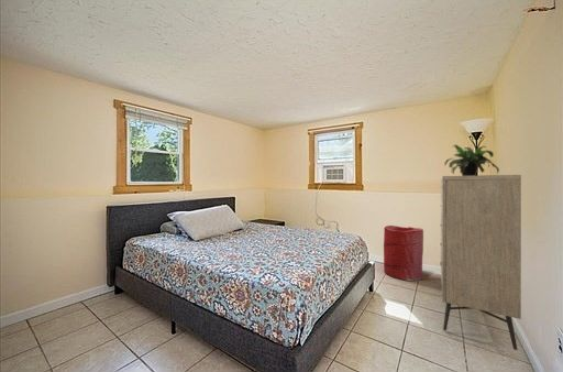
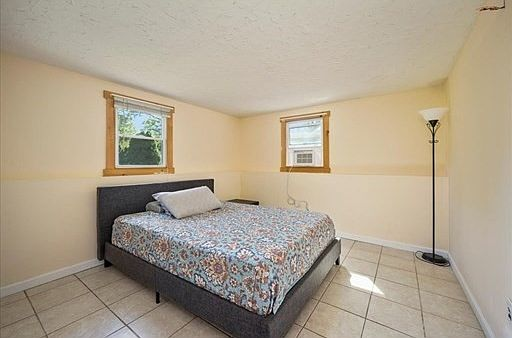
- potted plant (466, 160)
- laundry hamper (402, 250)
- dresser (470, 243)
